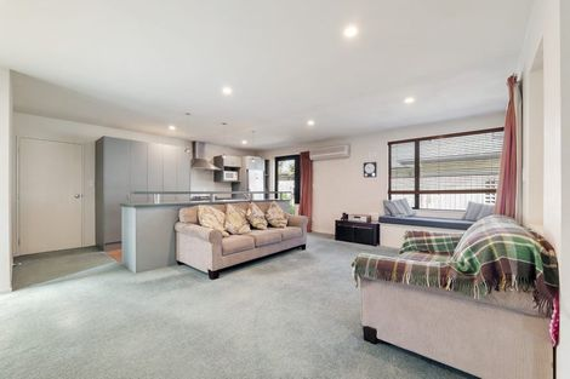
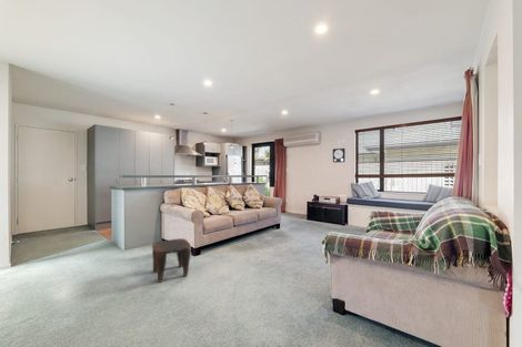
+ stool (165, 258)
